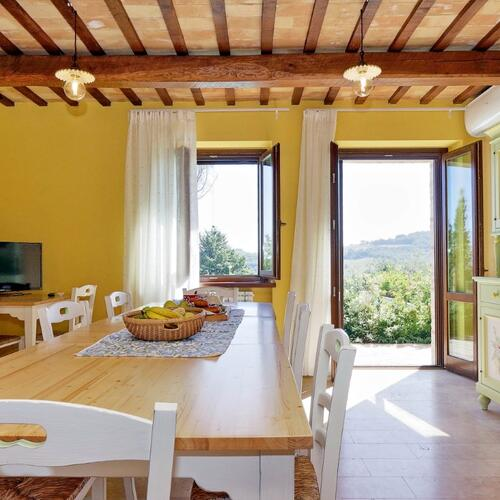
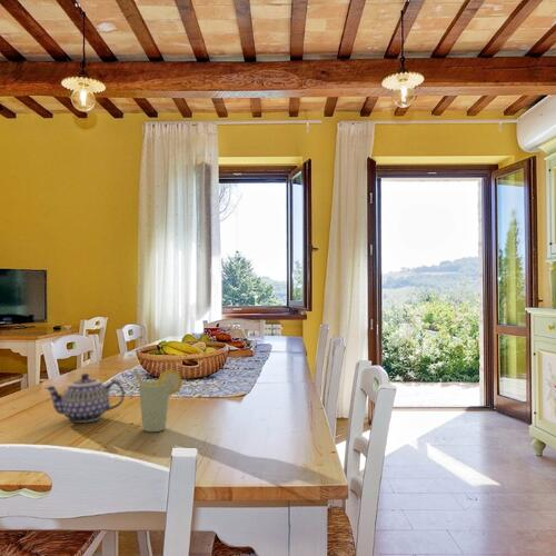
+ cup (158, 397)
+ teapot (85, 396)
